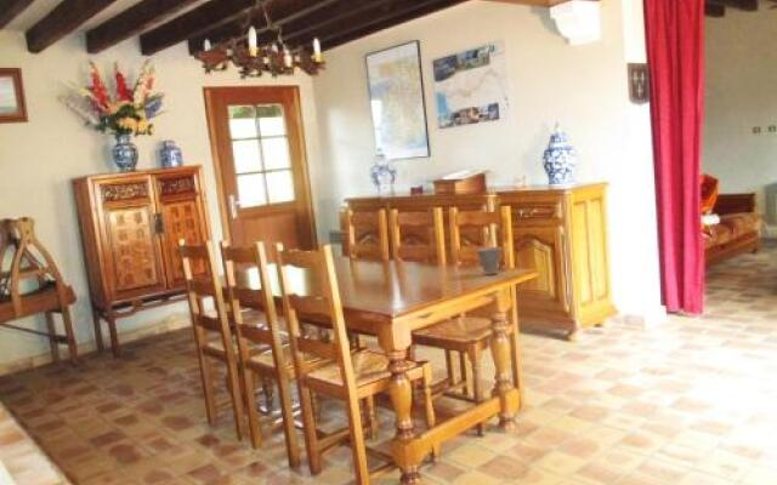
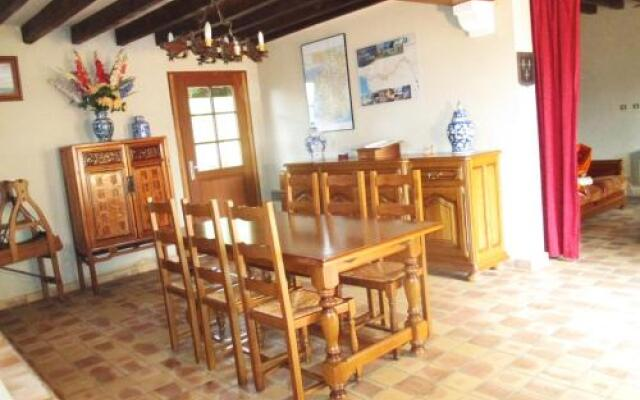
- cup (489, 261)
